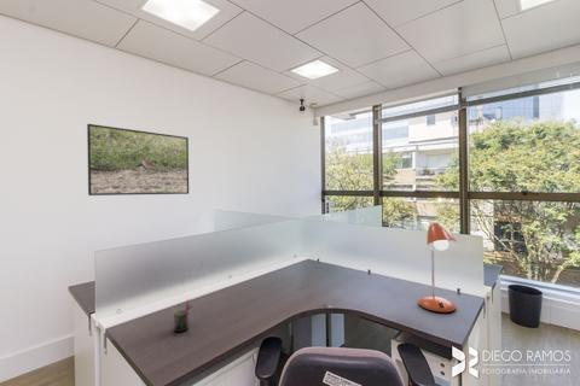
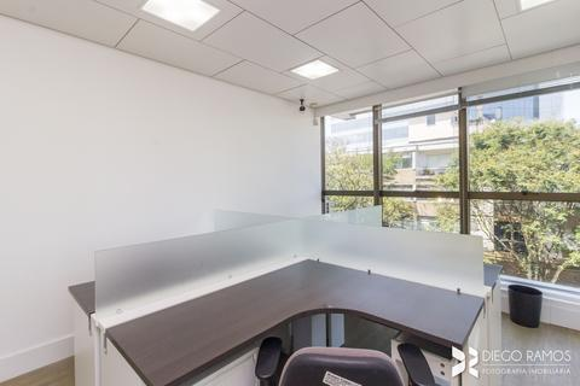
- pen holder (181, 315)
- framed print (144, 163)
- desk lamp (433, 265)
